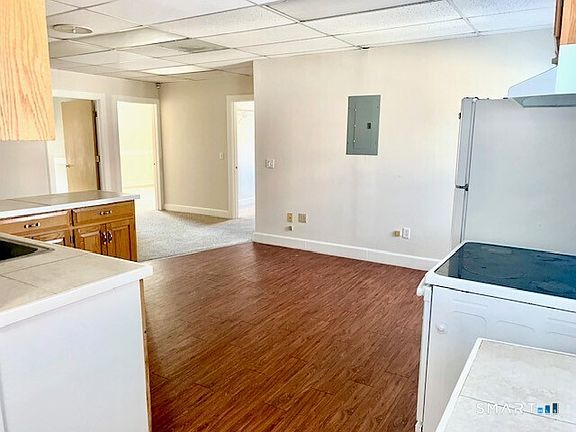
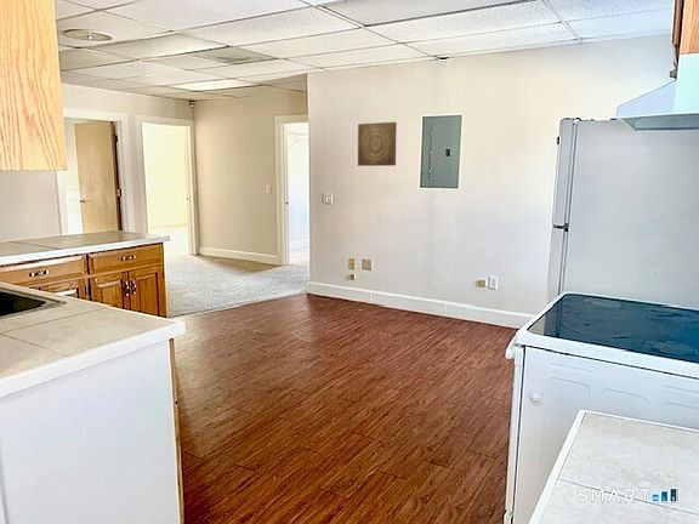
+ wall art (376, 144)
